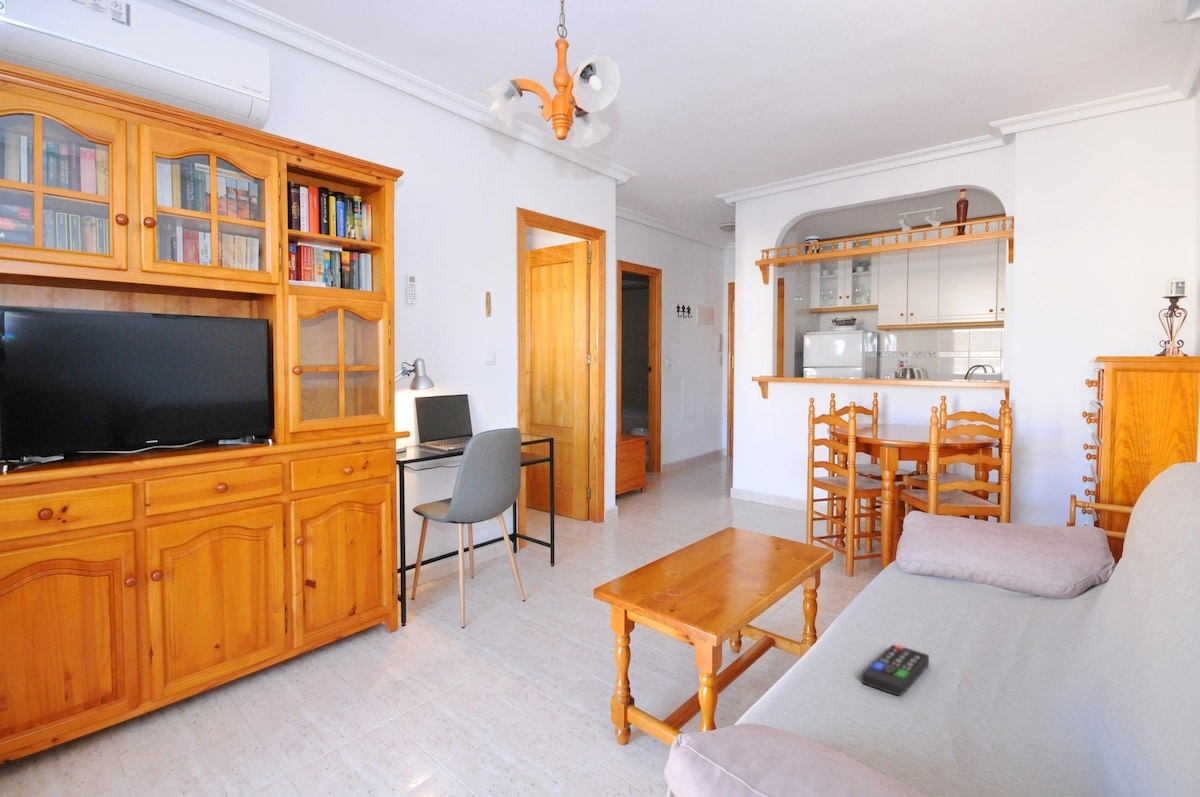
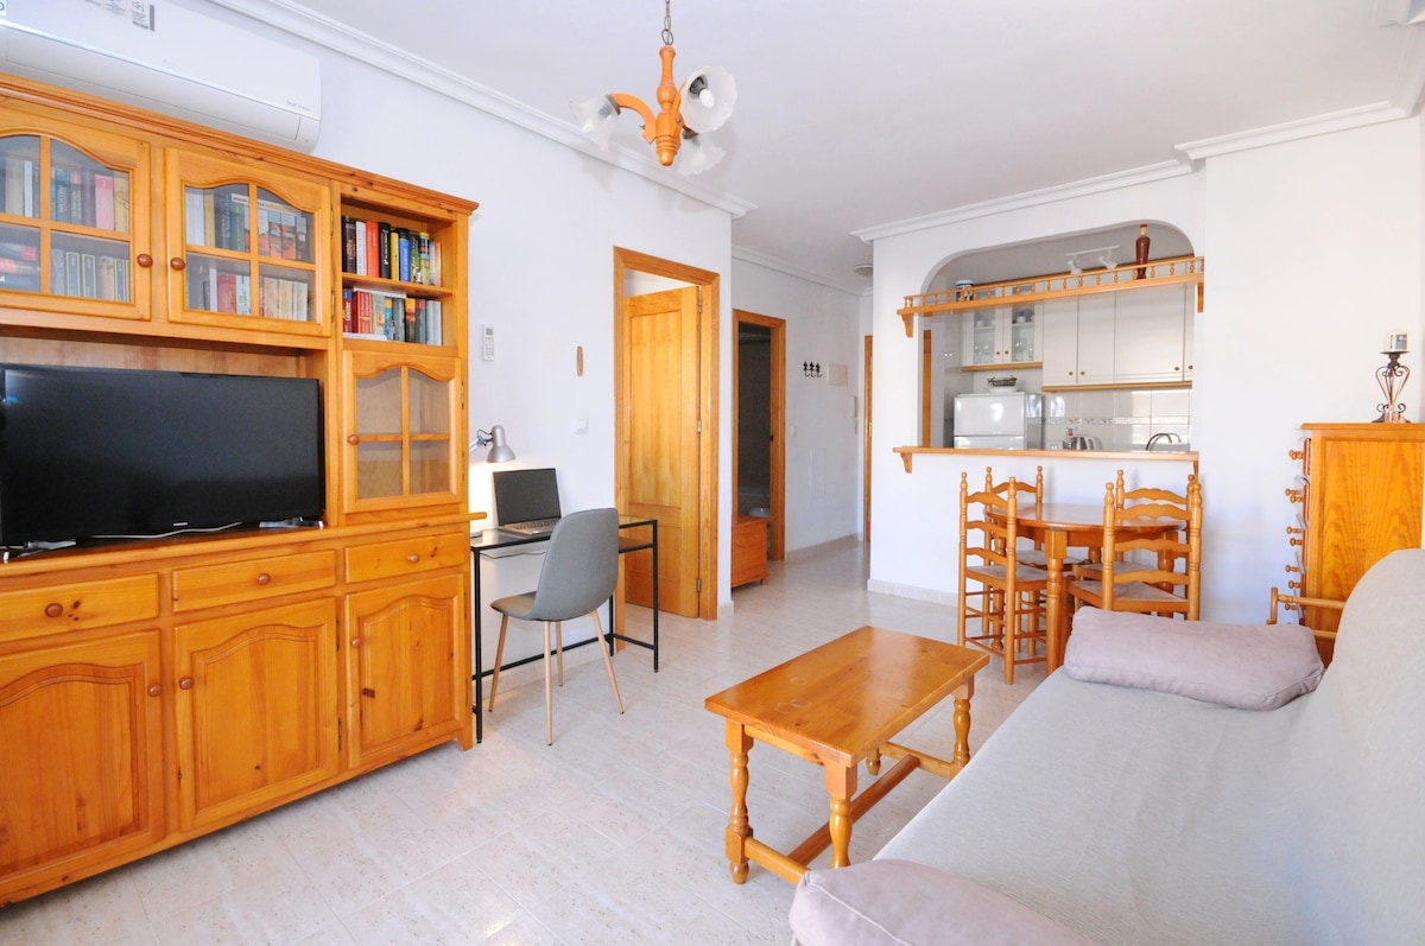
- remote control (896, 667)
